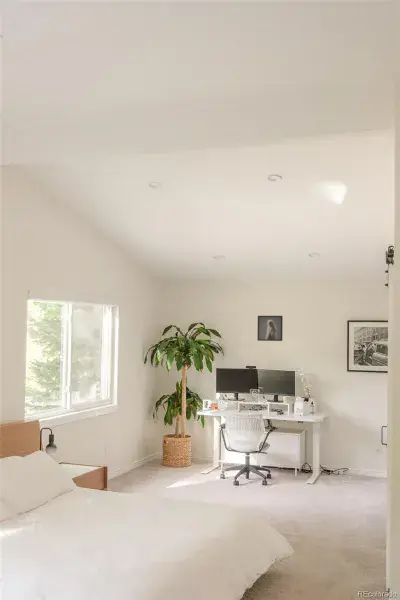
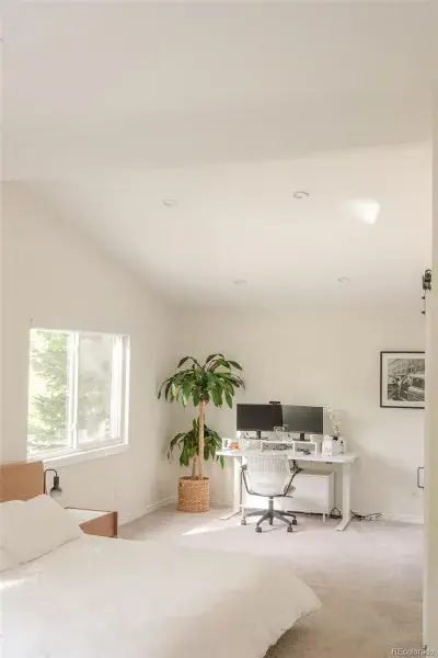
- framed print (269, 328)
